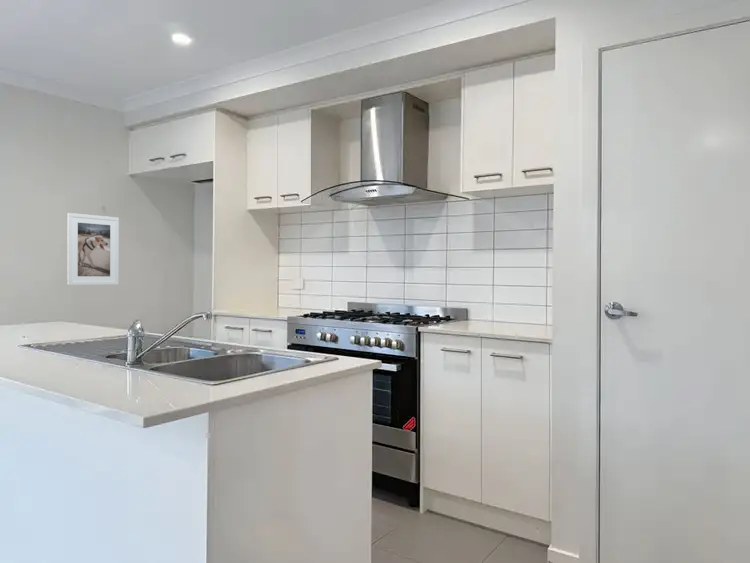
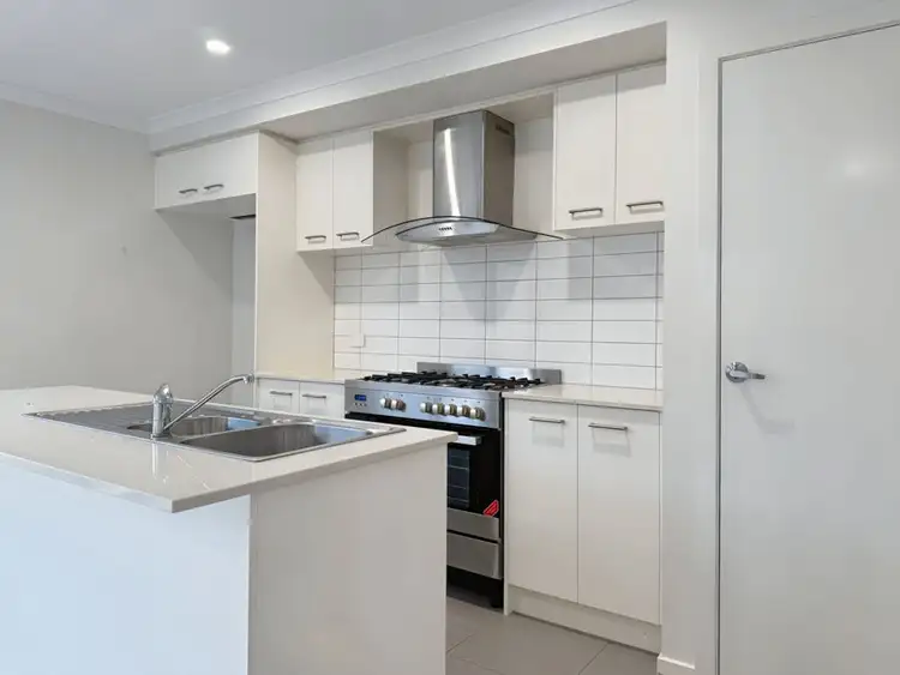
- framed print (93, 250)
